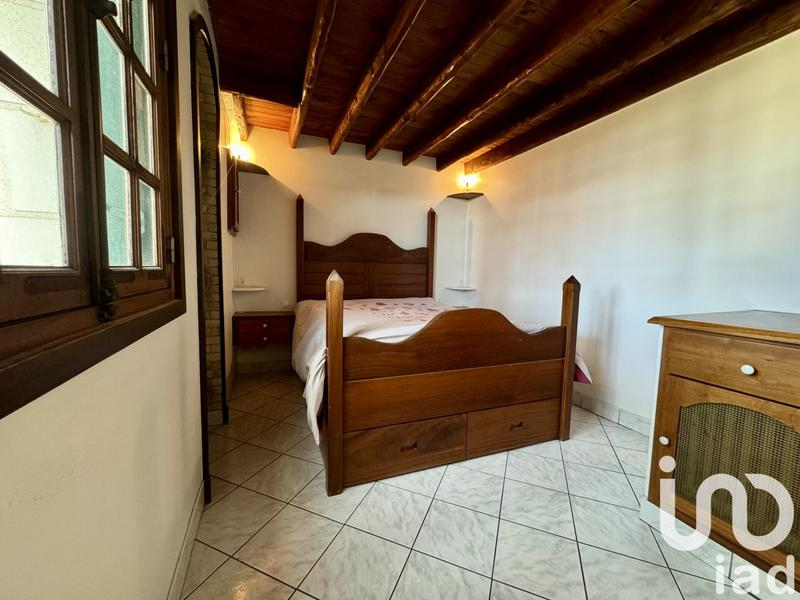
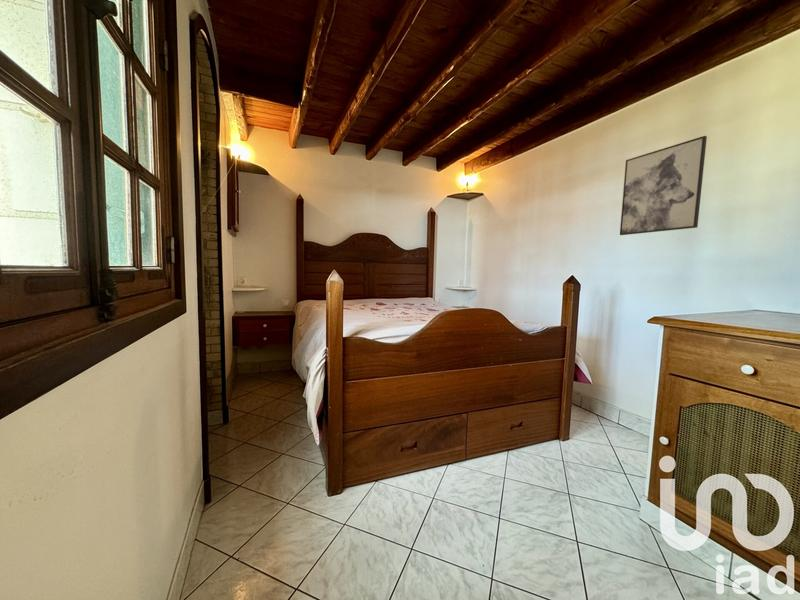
+ wall art (658, 191)
